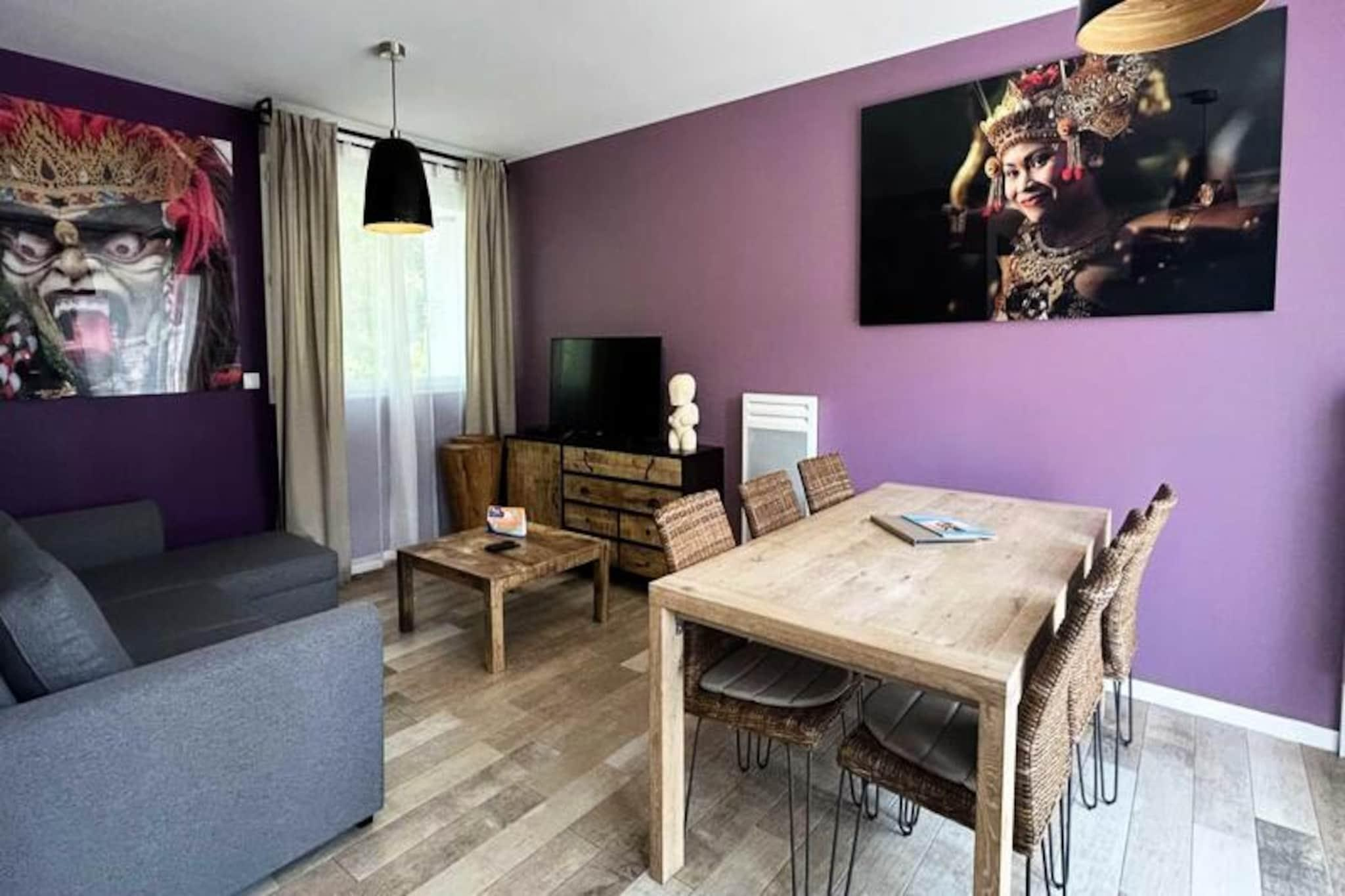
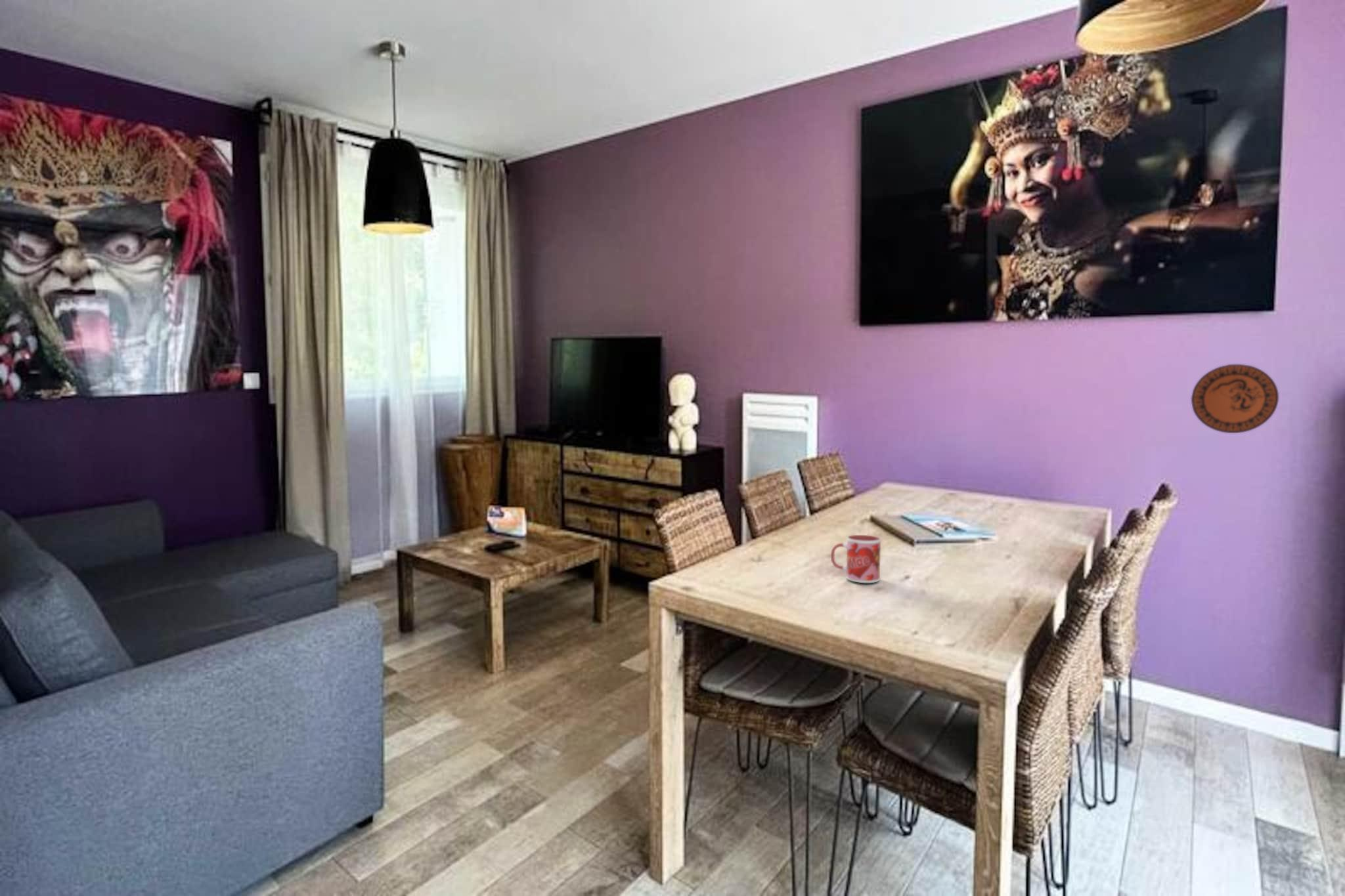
+ decorative plate (1233, 398)
+ mug (855, 557)
